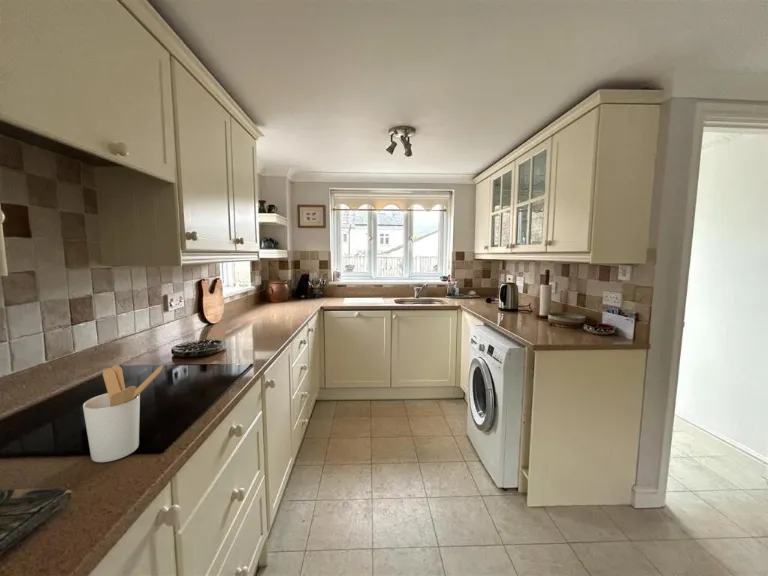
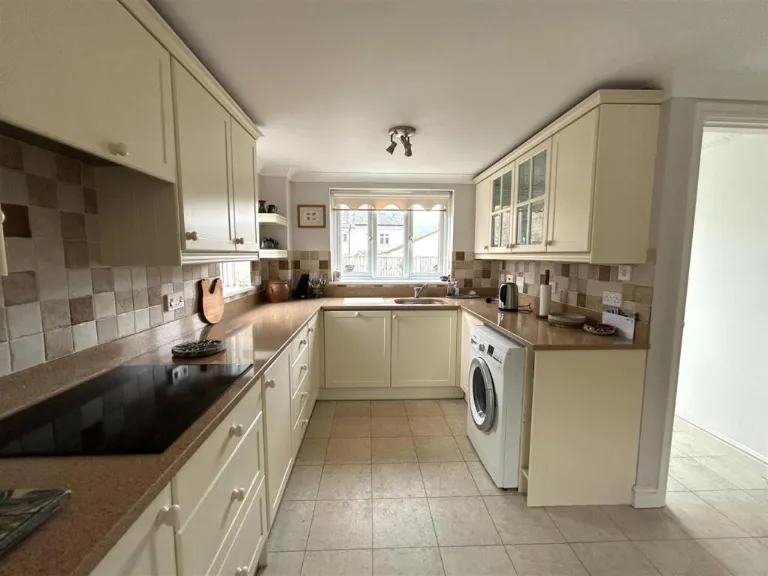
- utensil holder (128, 409)
